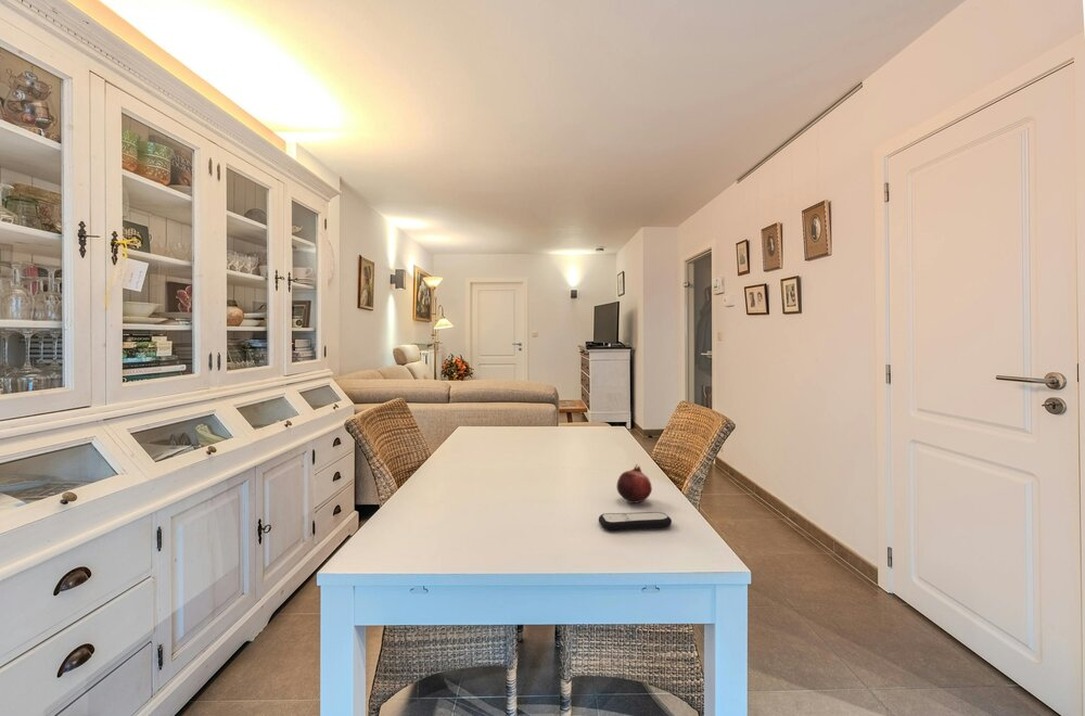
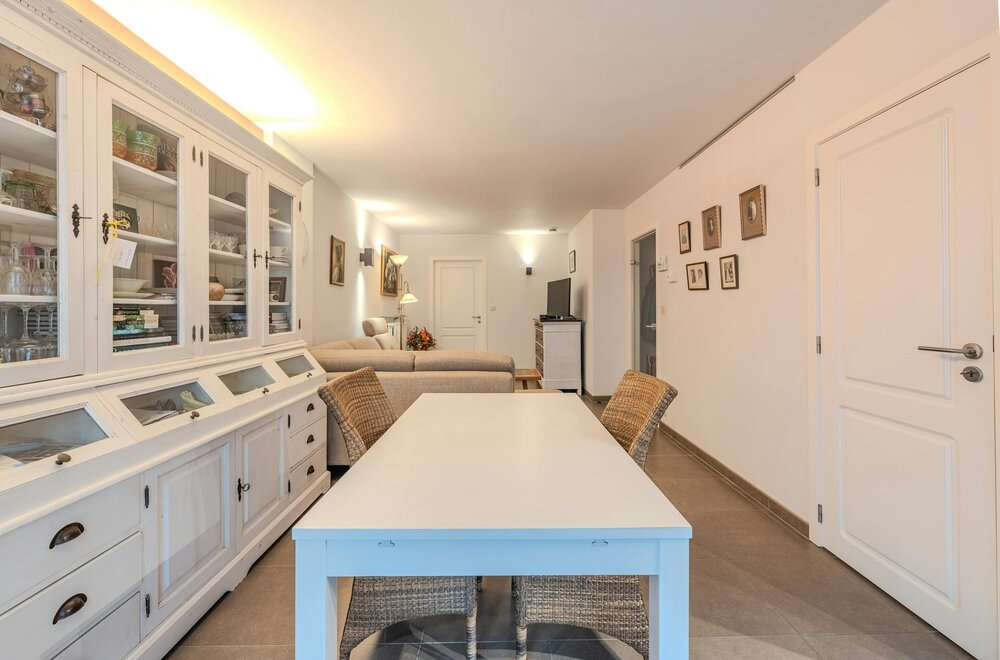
- fruit (634, 482)
- remote control (635, 520)
